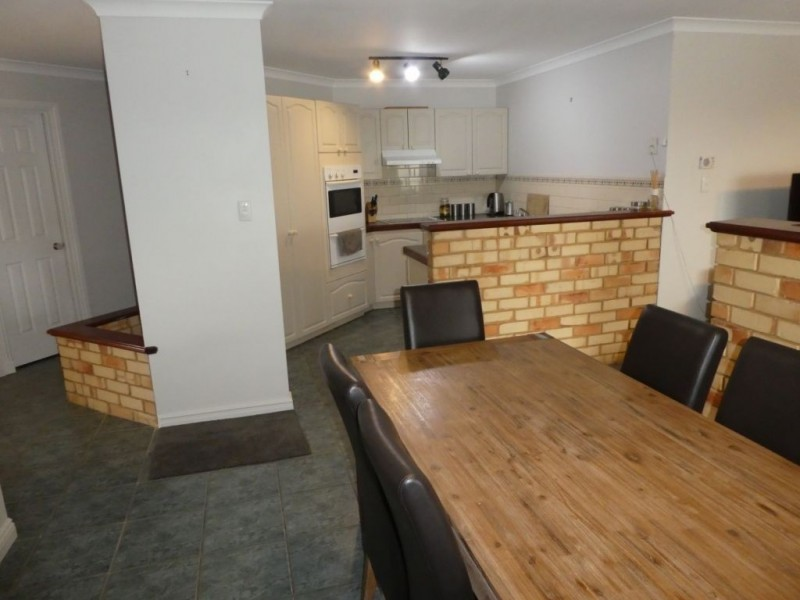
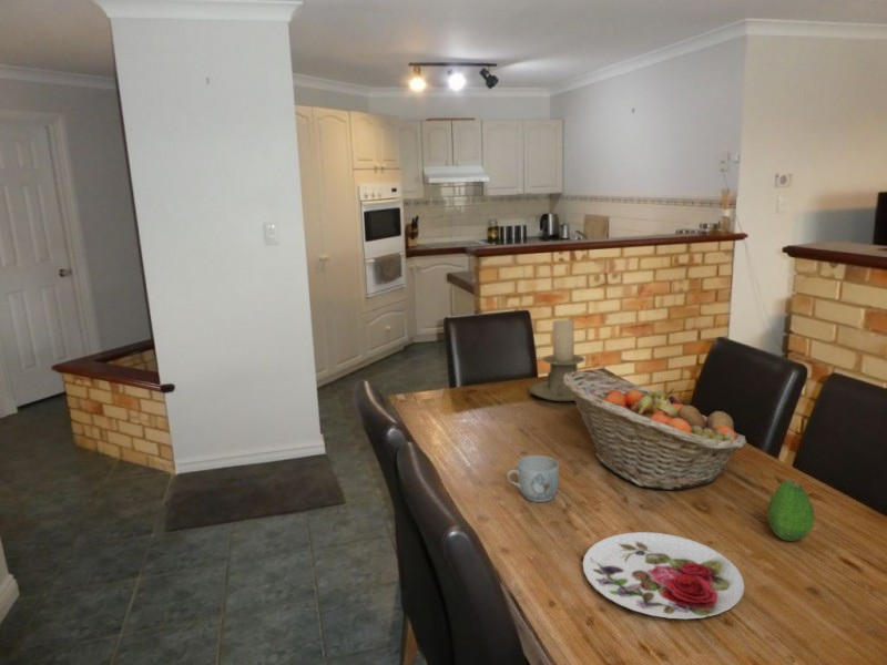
+ fruit basket (648, 421)
+ plate (660, 569)
+ mug (532, 480)
+ fruit (791, 510)
+ candle holder (563, 357)
